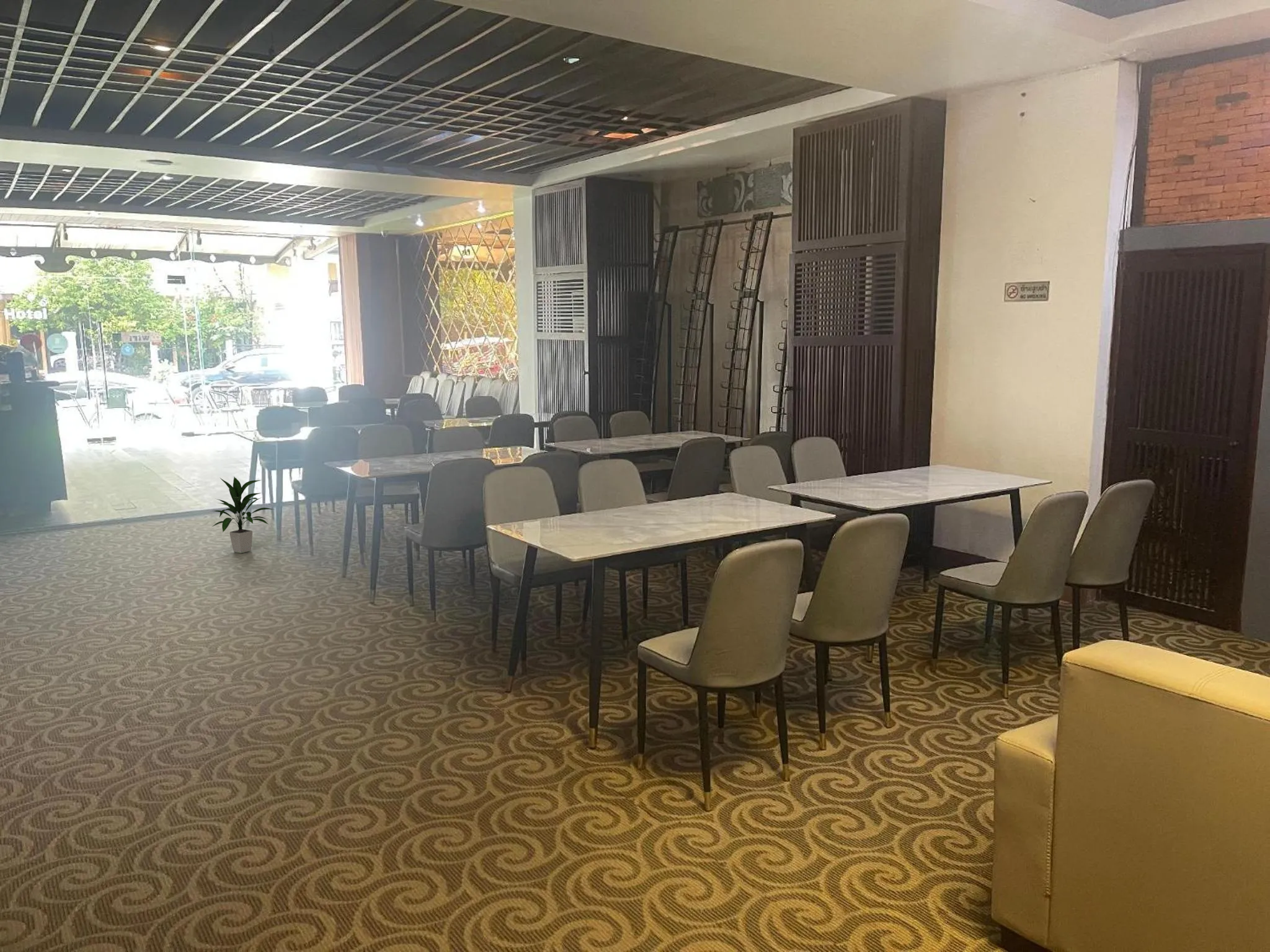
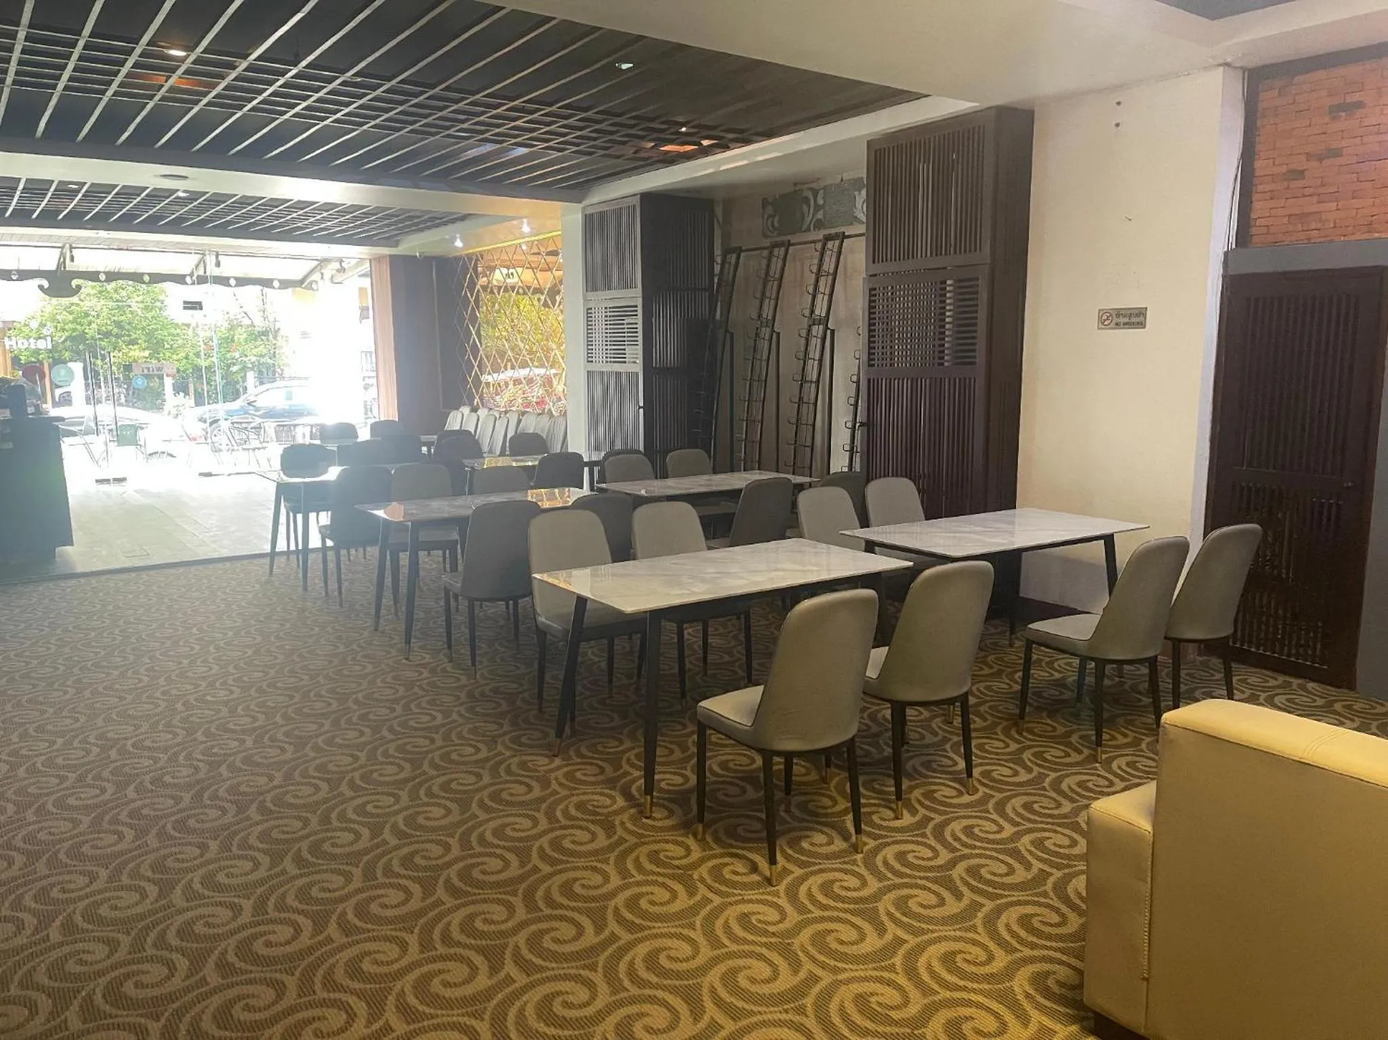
- indoor plant (239, 513)
